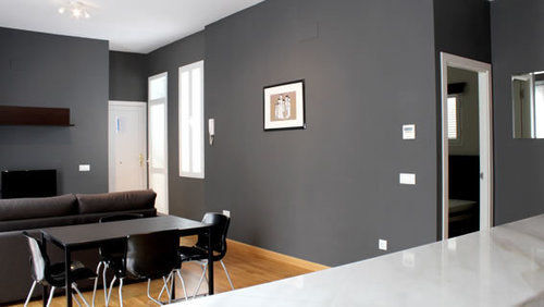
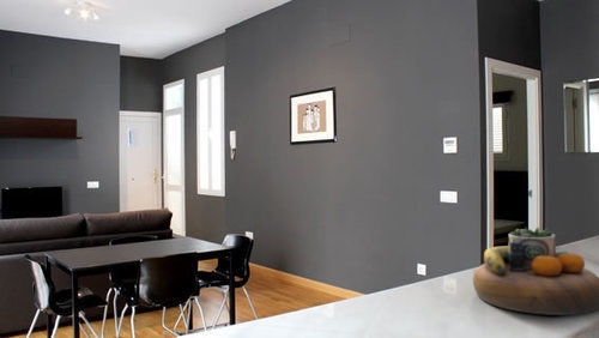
+ decorative bowl (534, 262)
